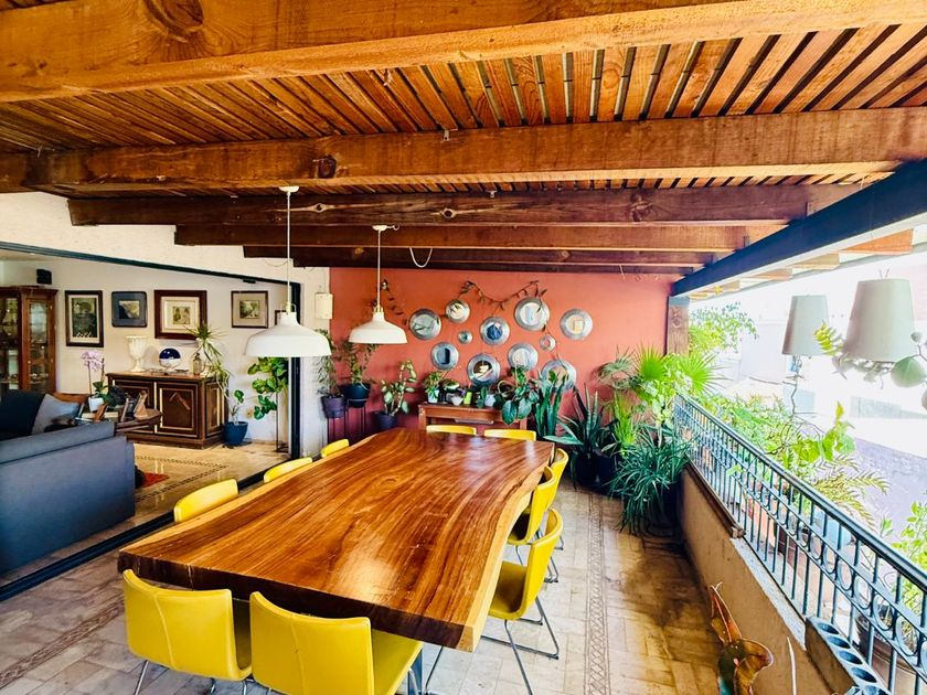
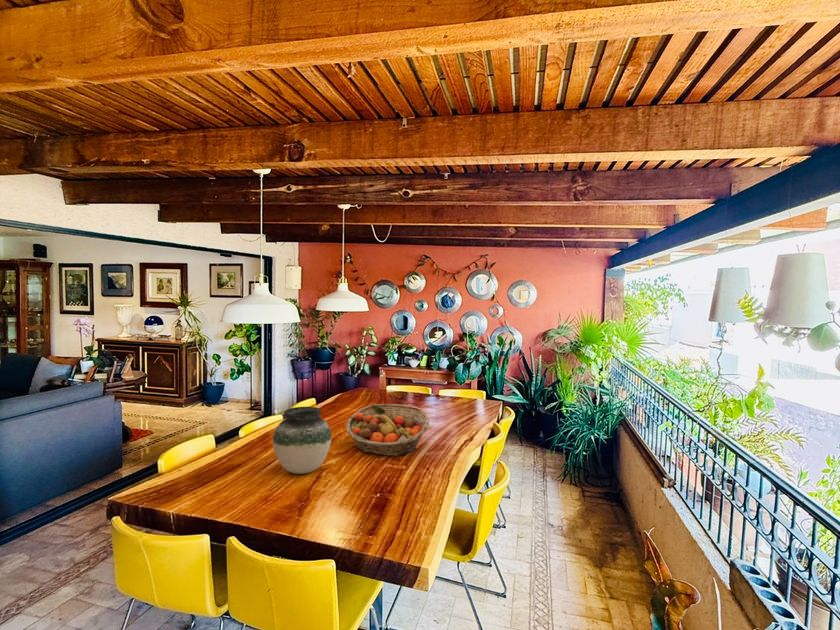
+ fruit basket (387, 428)
+ vase (302, 440)
